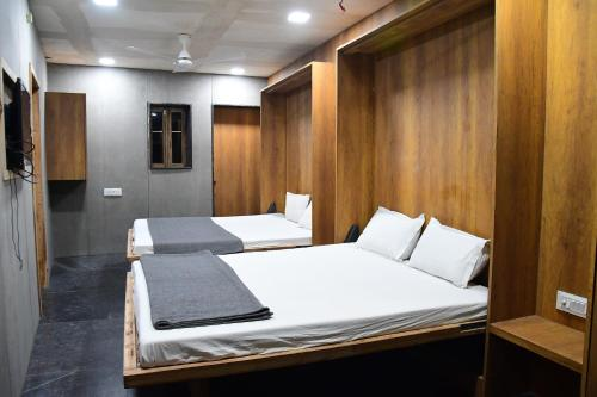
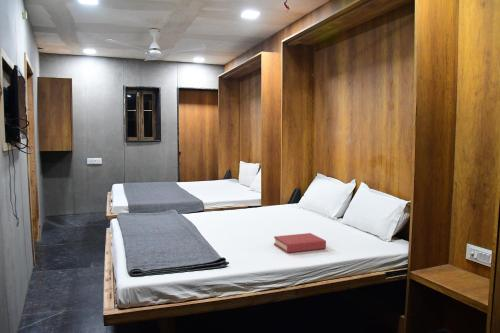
+ hardback book (299, 242)
